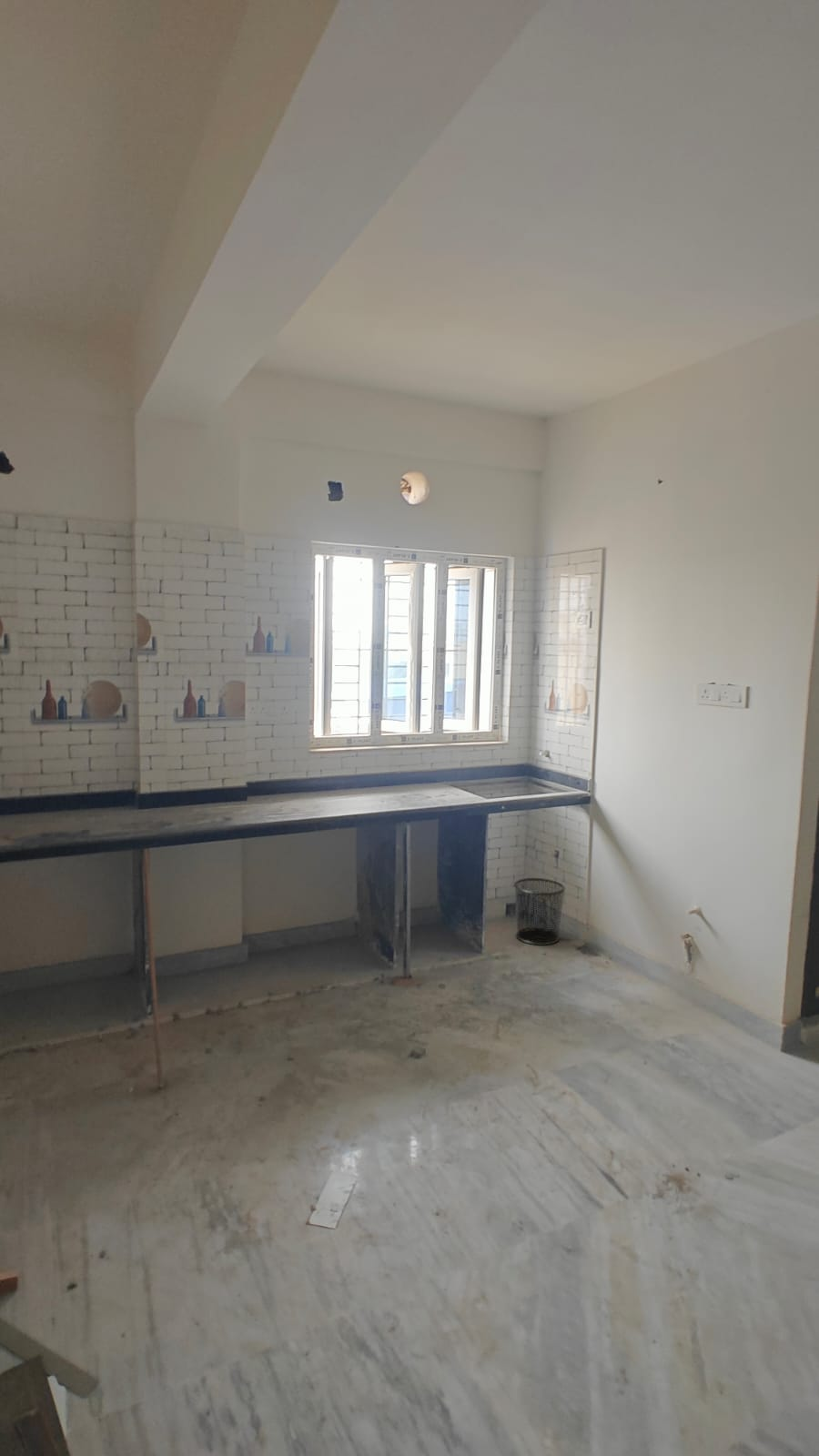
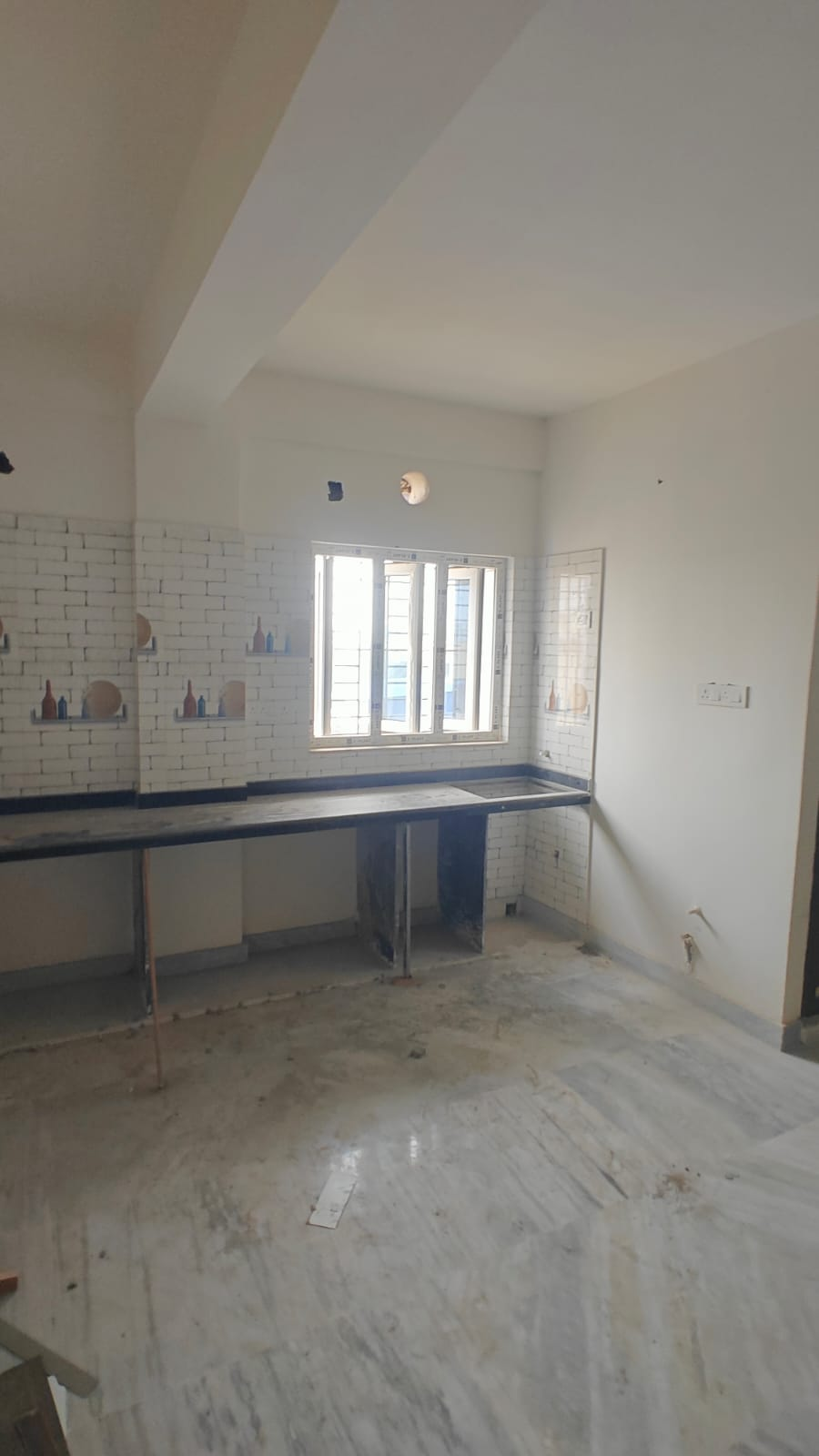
- waste bin (538, 912)
